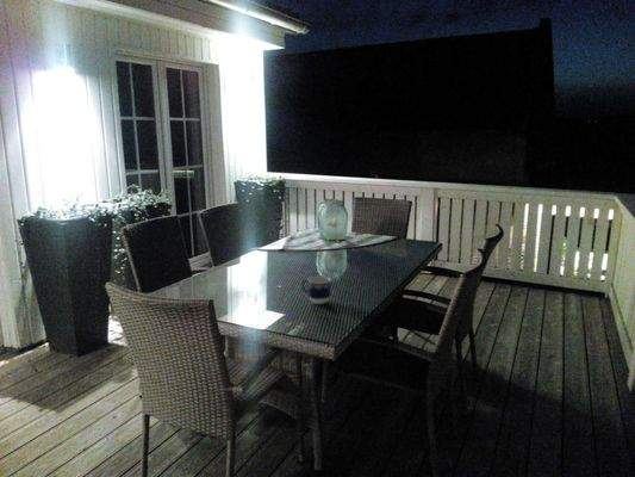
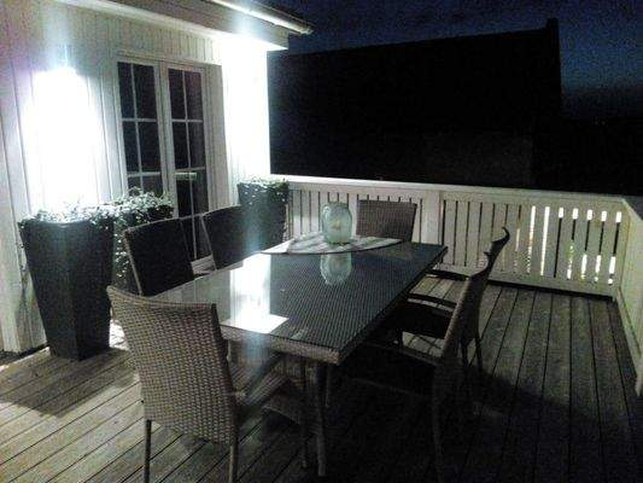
- cup (316, 290)
